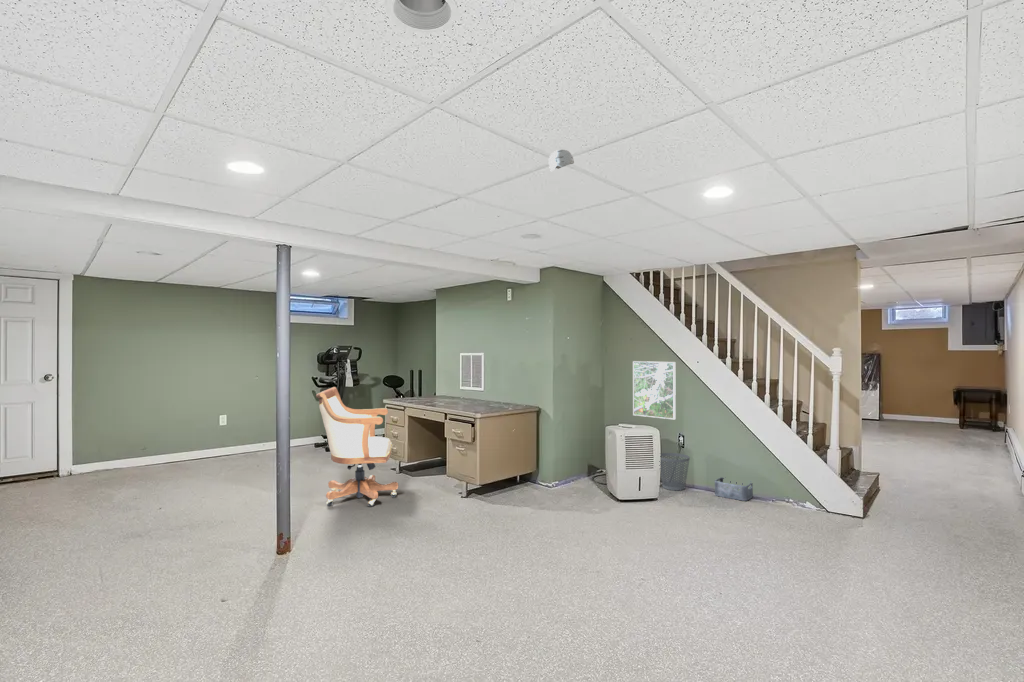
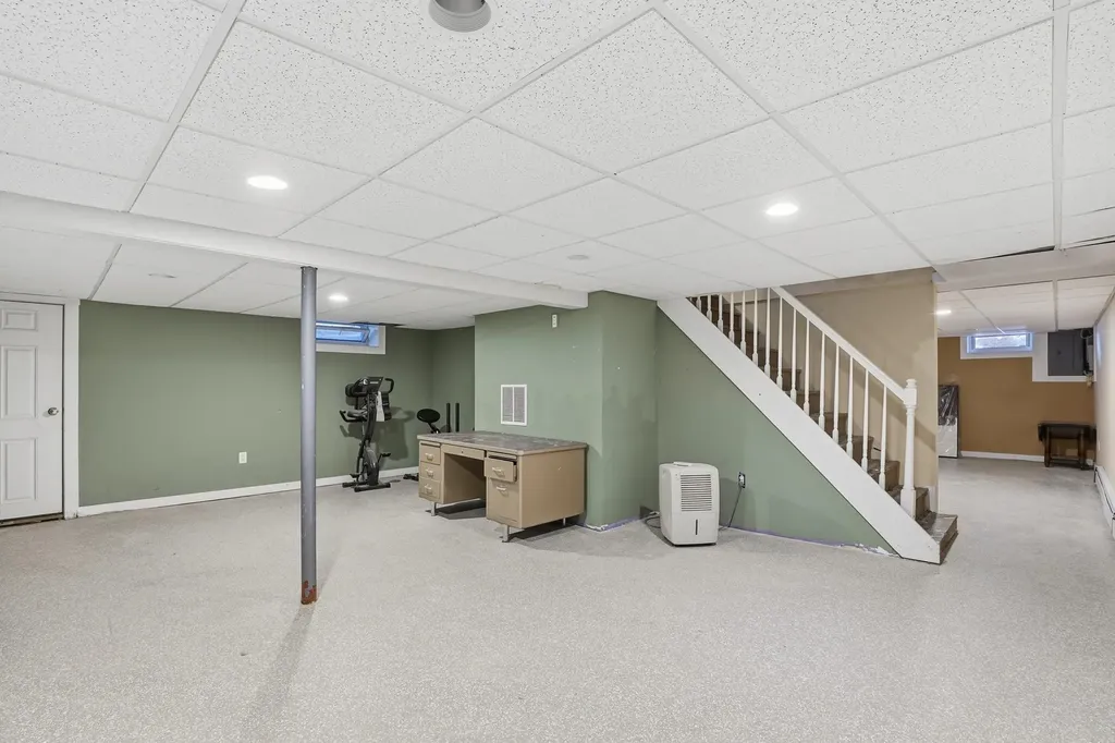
- chair (358, 443)
- storage bin (733, 489)
- smoke detector (561, 161)
- wastebasket (673, 472)
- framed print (653, 389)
